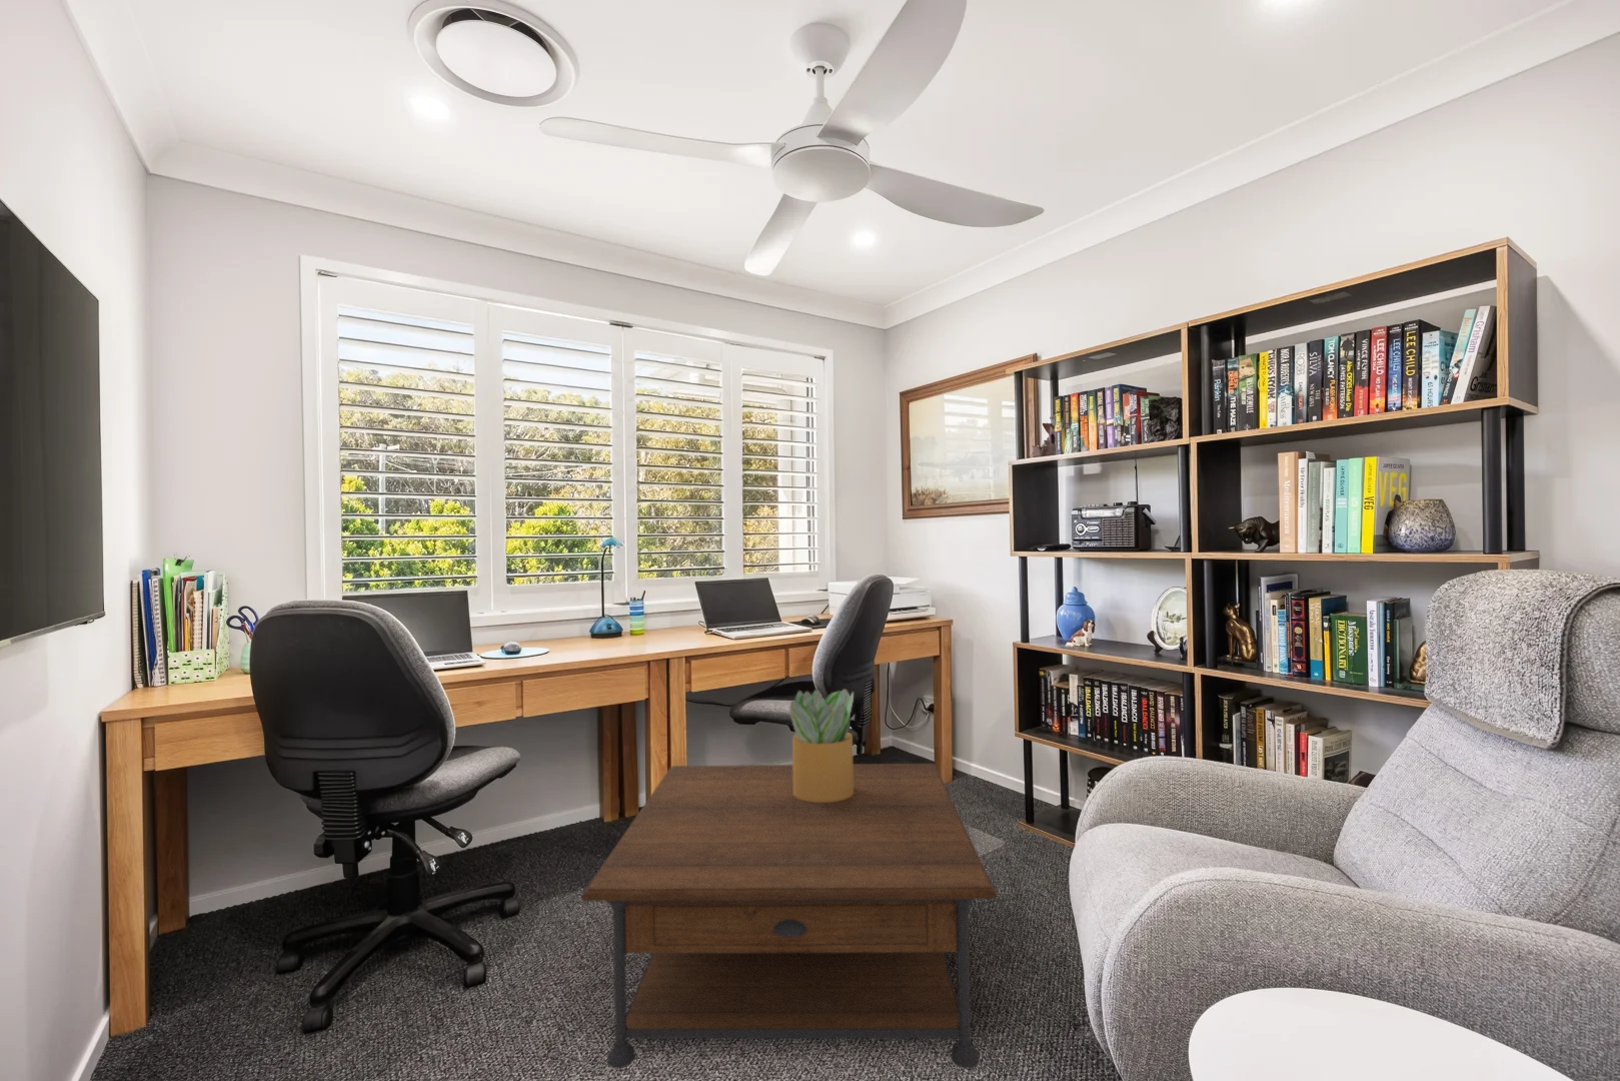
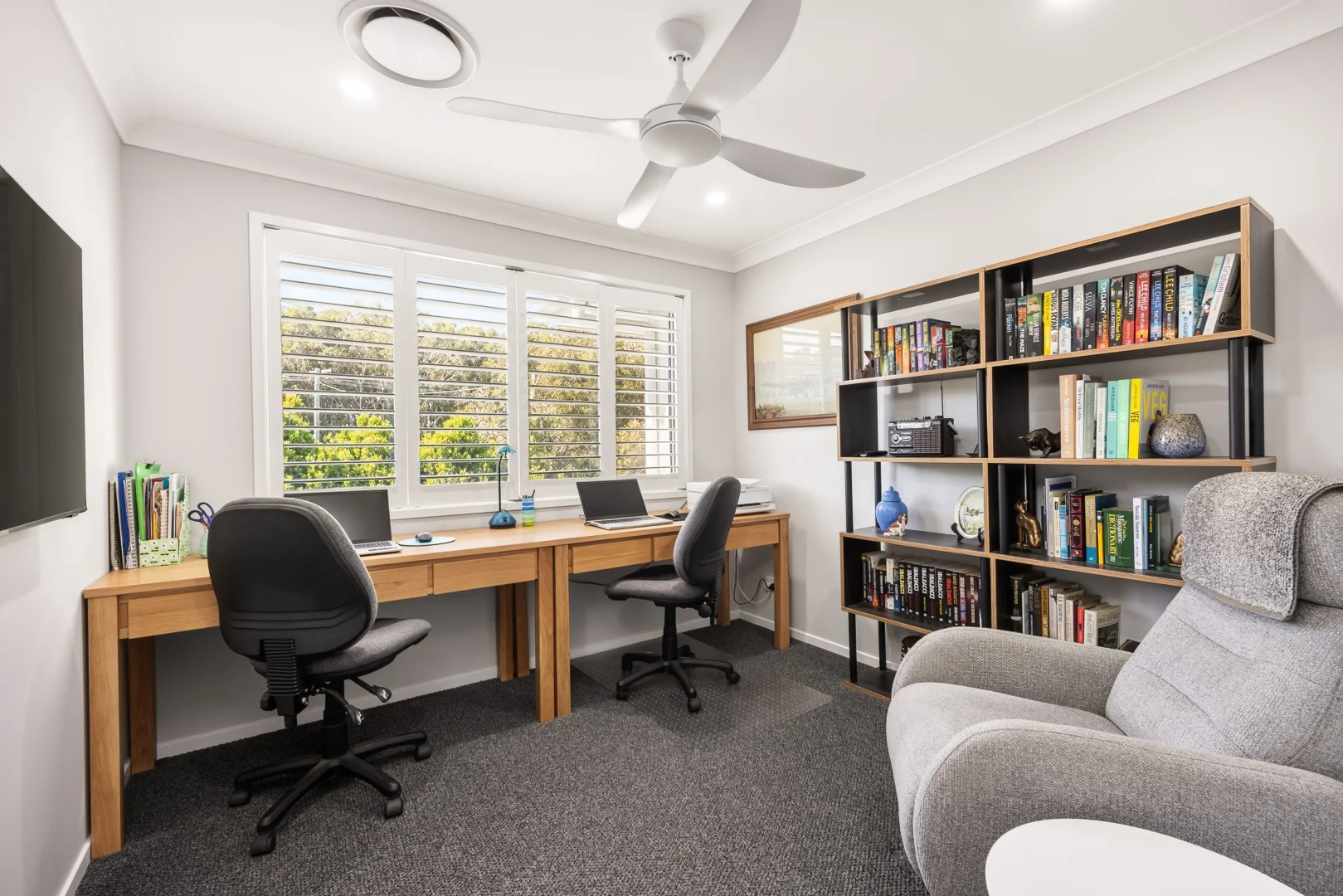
- coffee table (797, 886)
- potted plant (818, 741)
